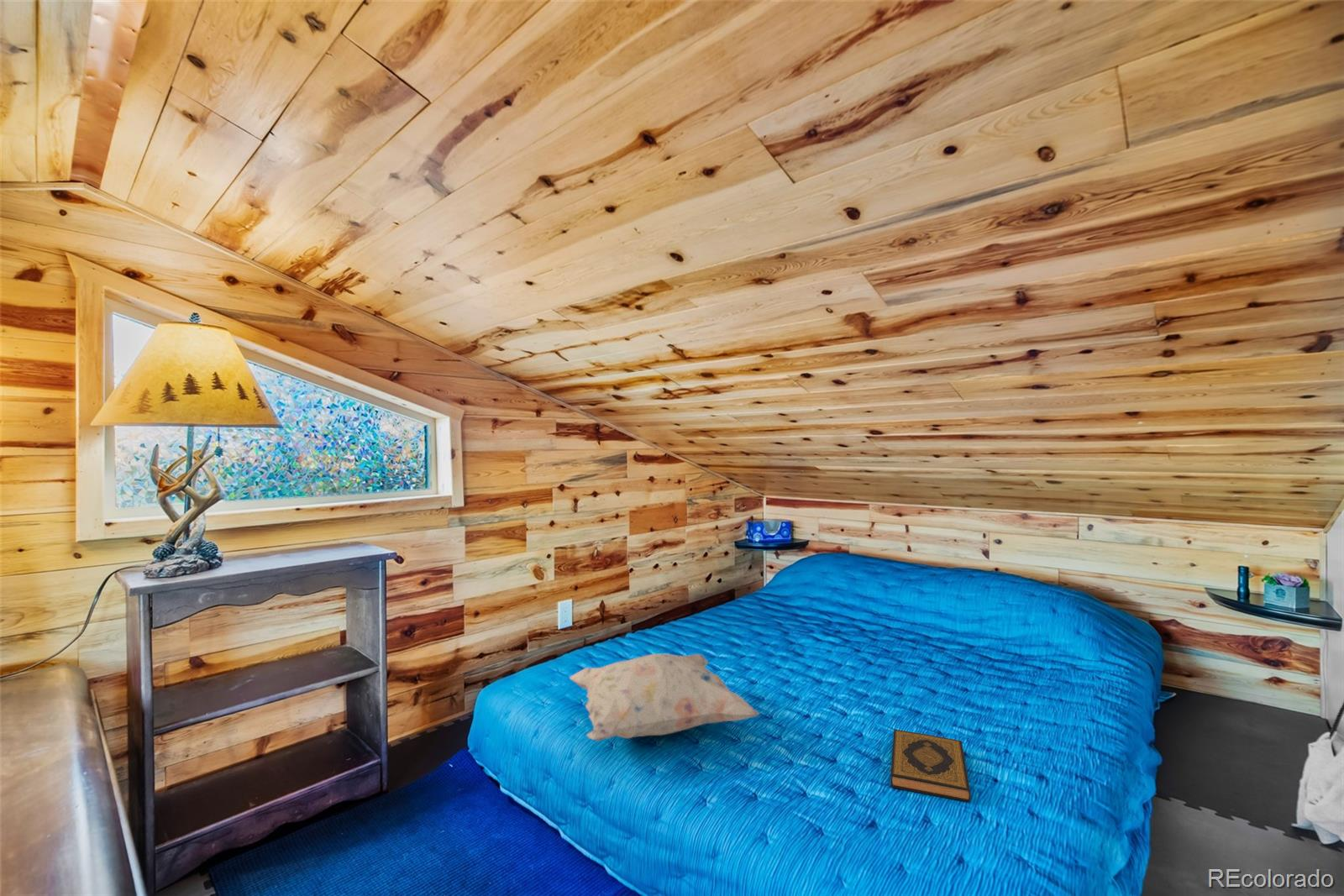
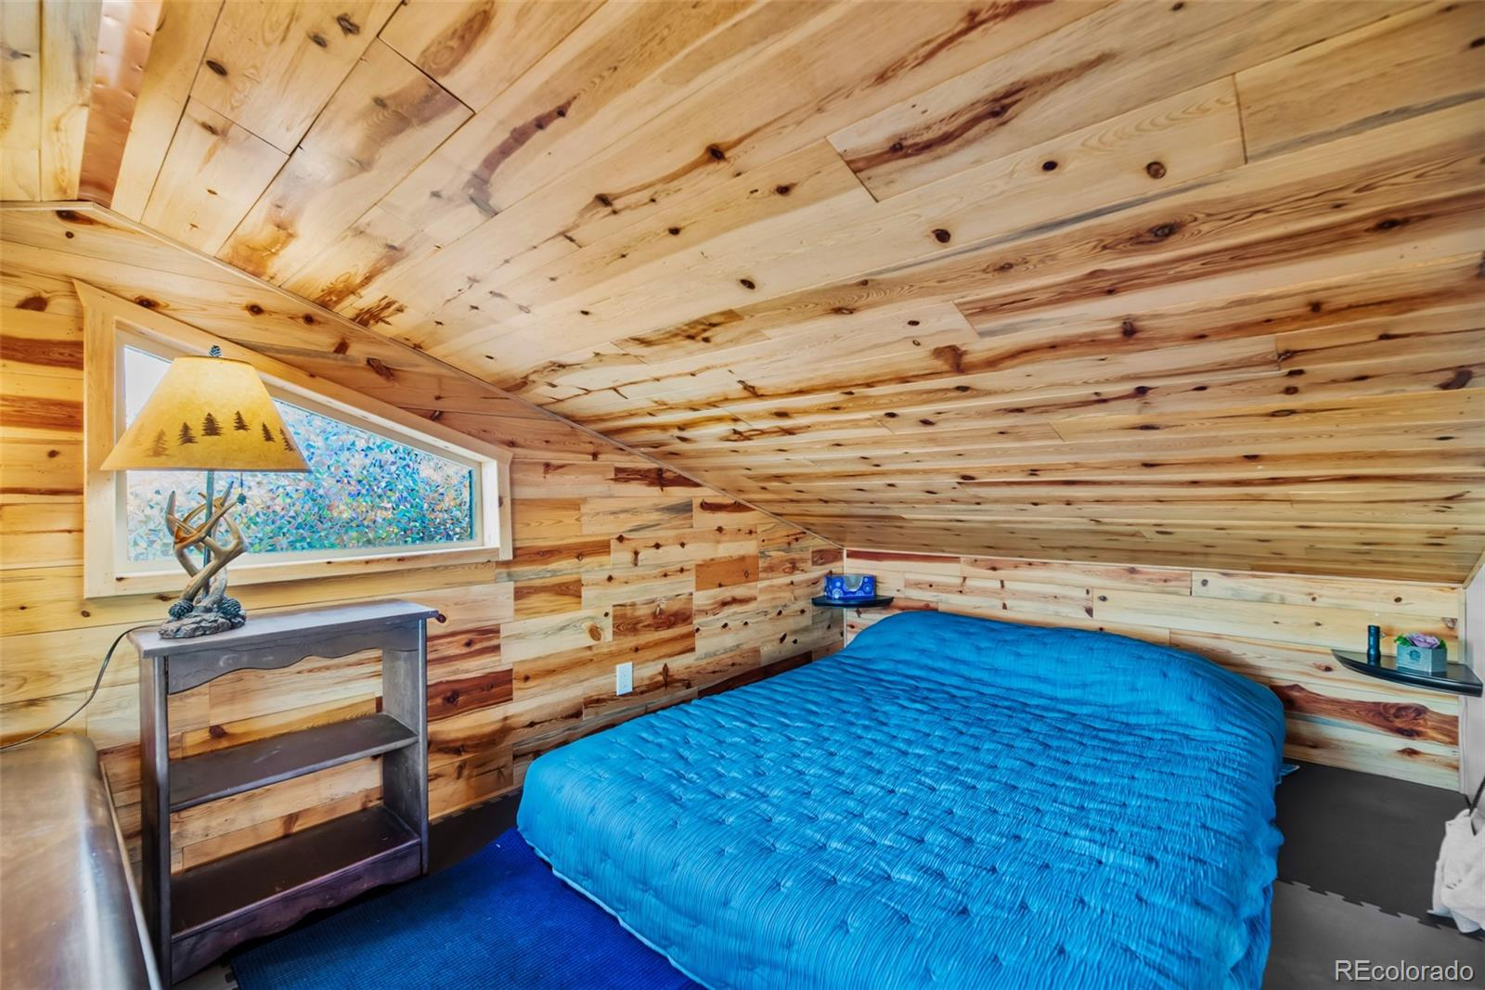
- decorative pillow (655, 692)
- hardback book (928, 762)
